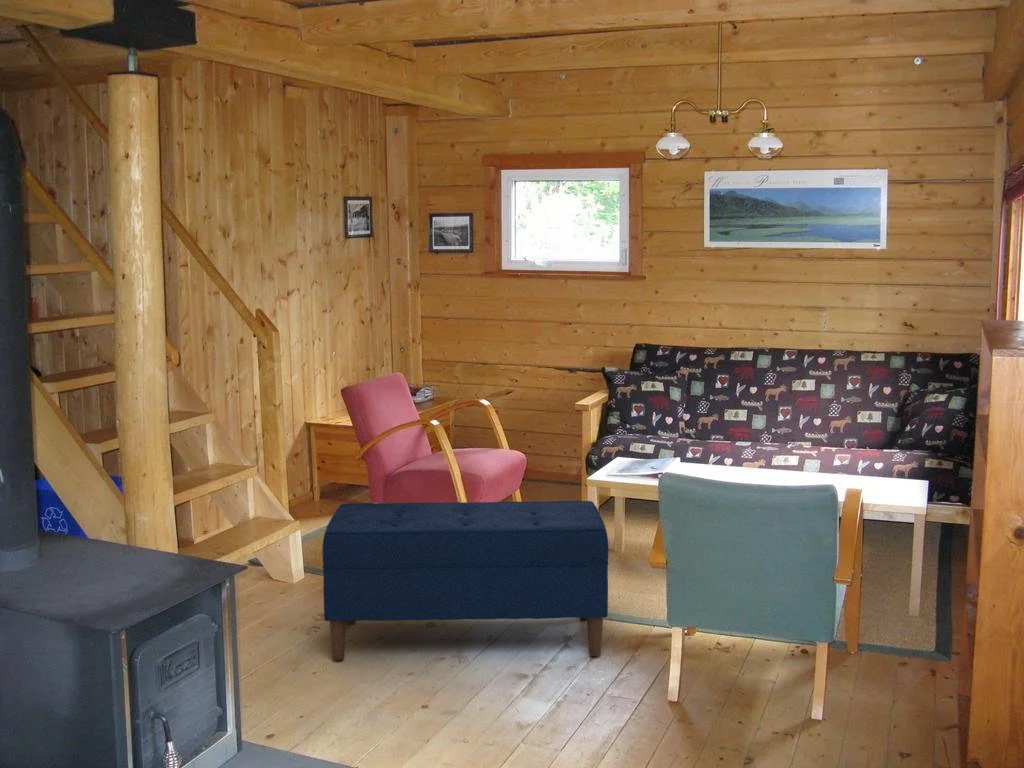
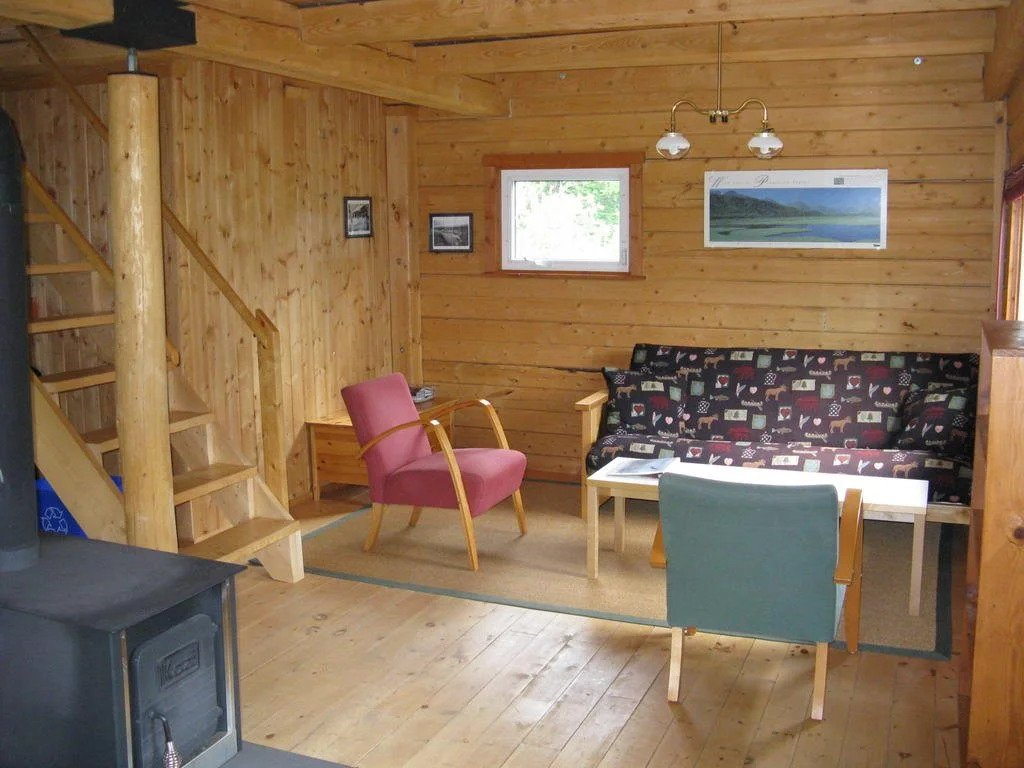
- bench (466, 577)
